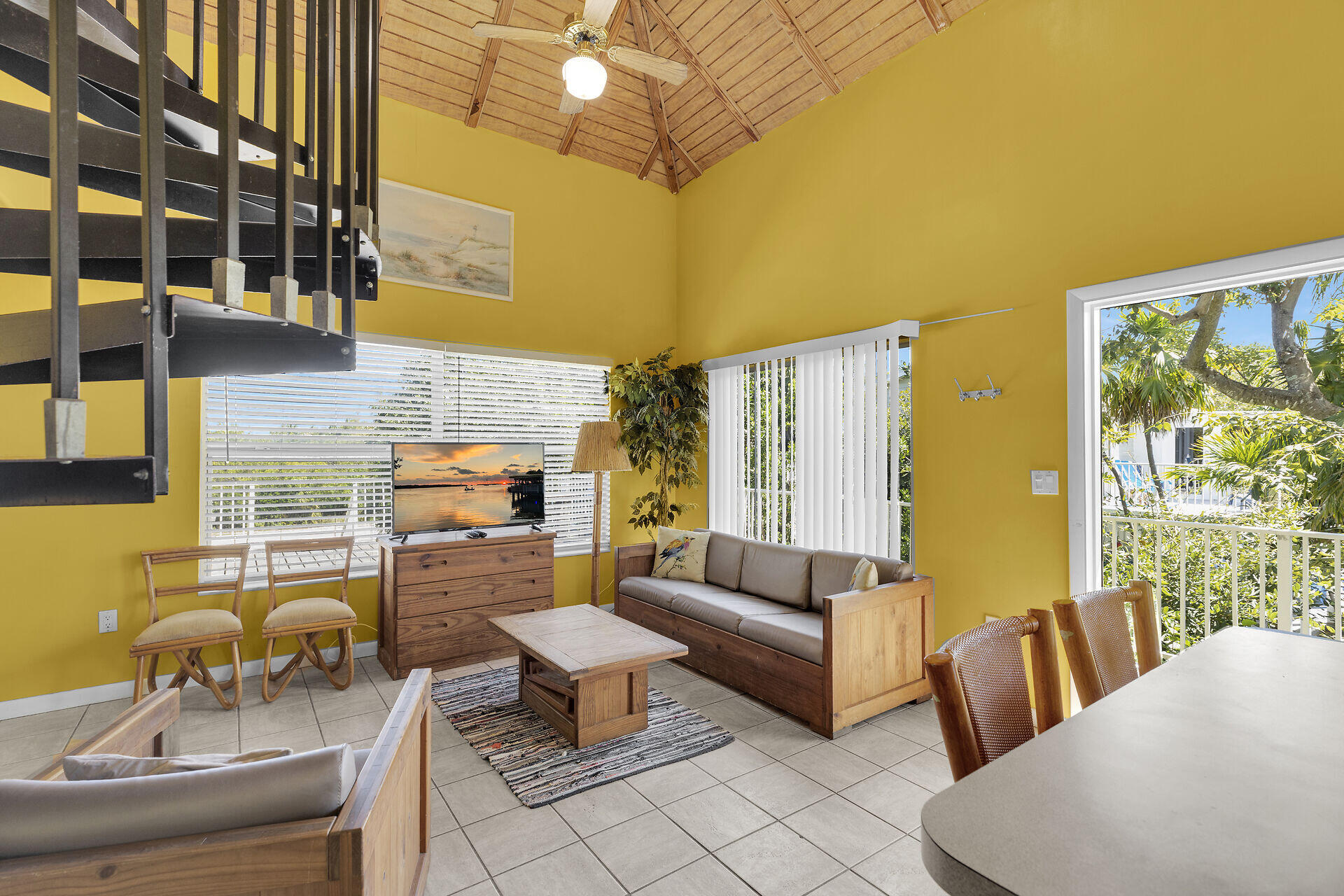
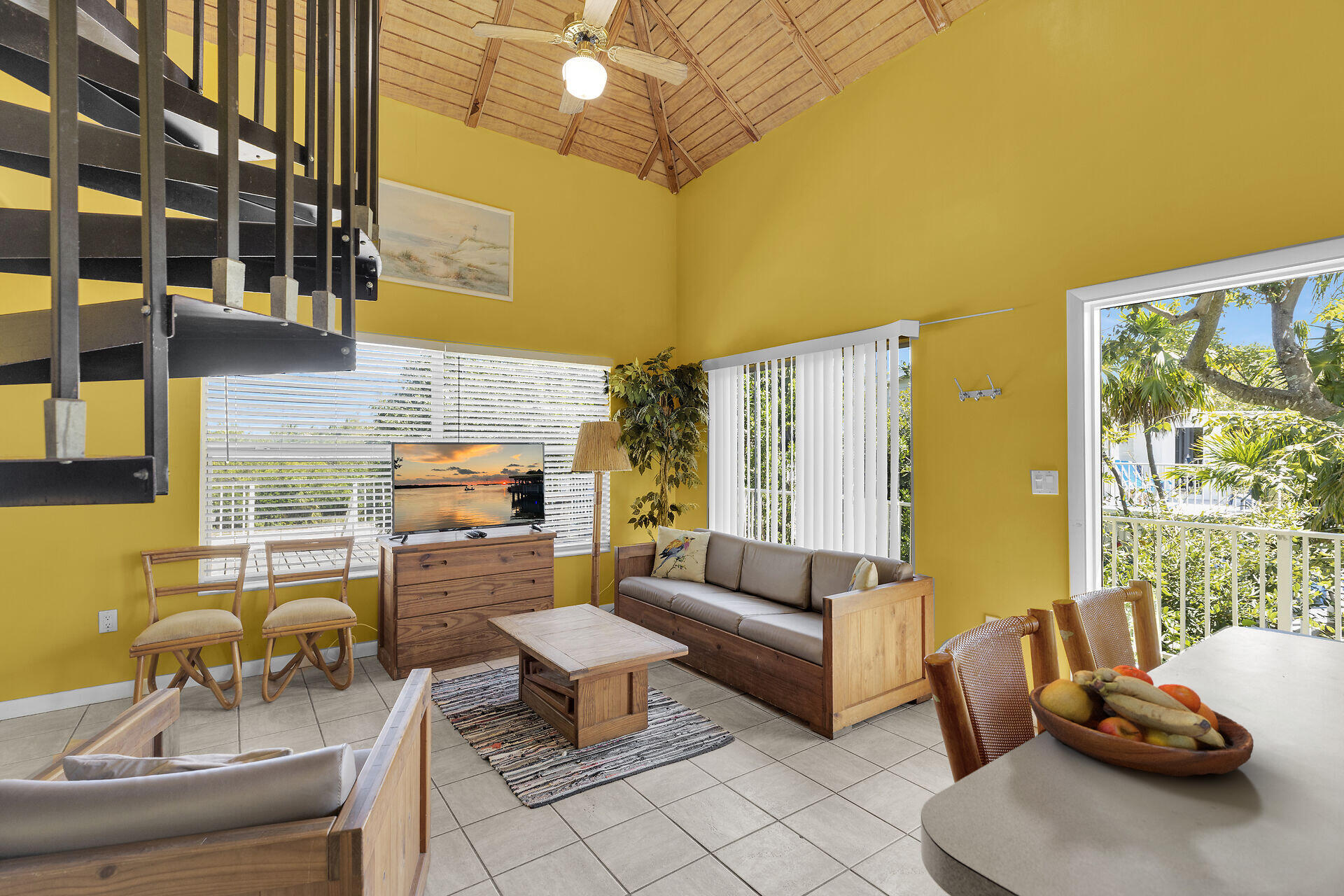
+ fruit bowl (1133, 705)
